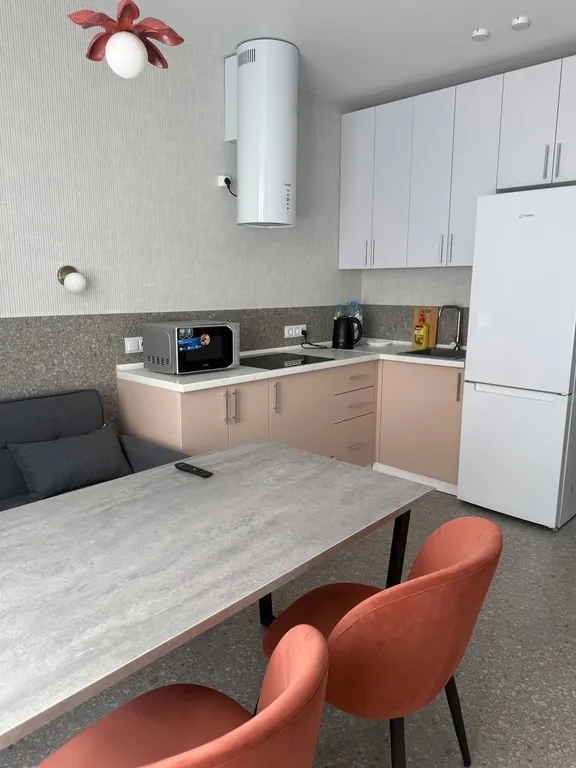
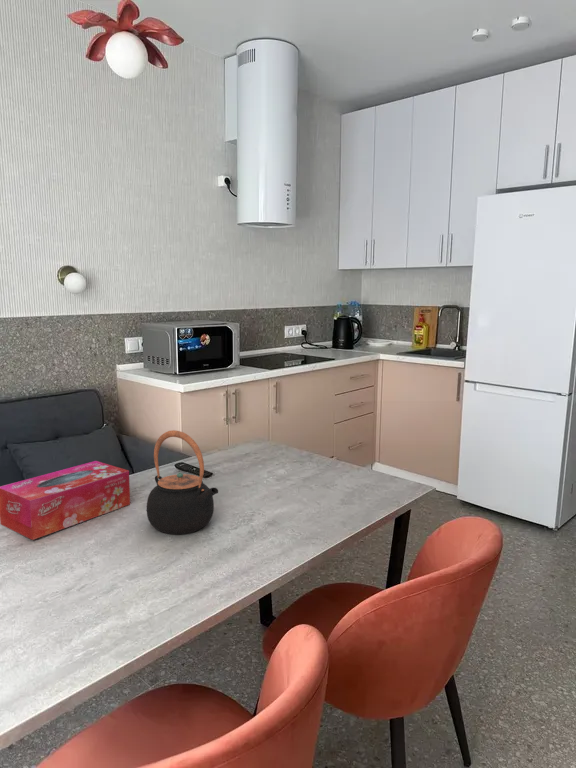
+ tissue box (67, 496)
+ teapot (184, 479)
